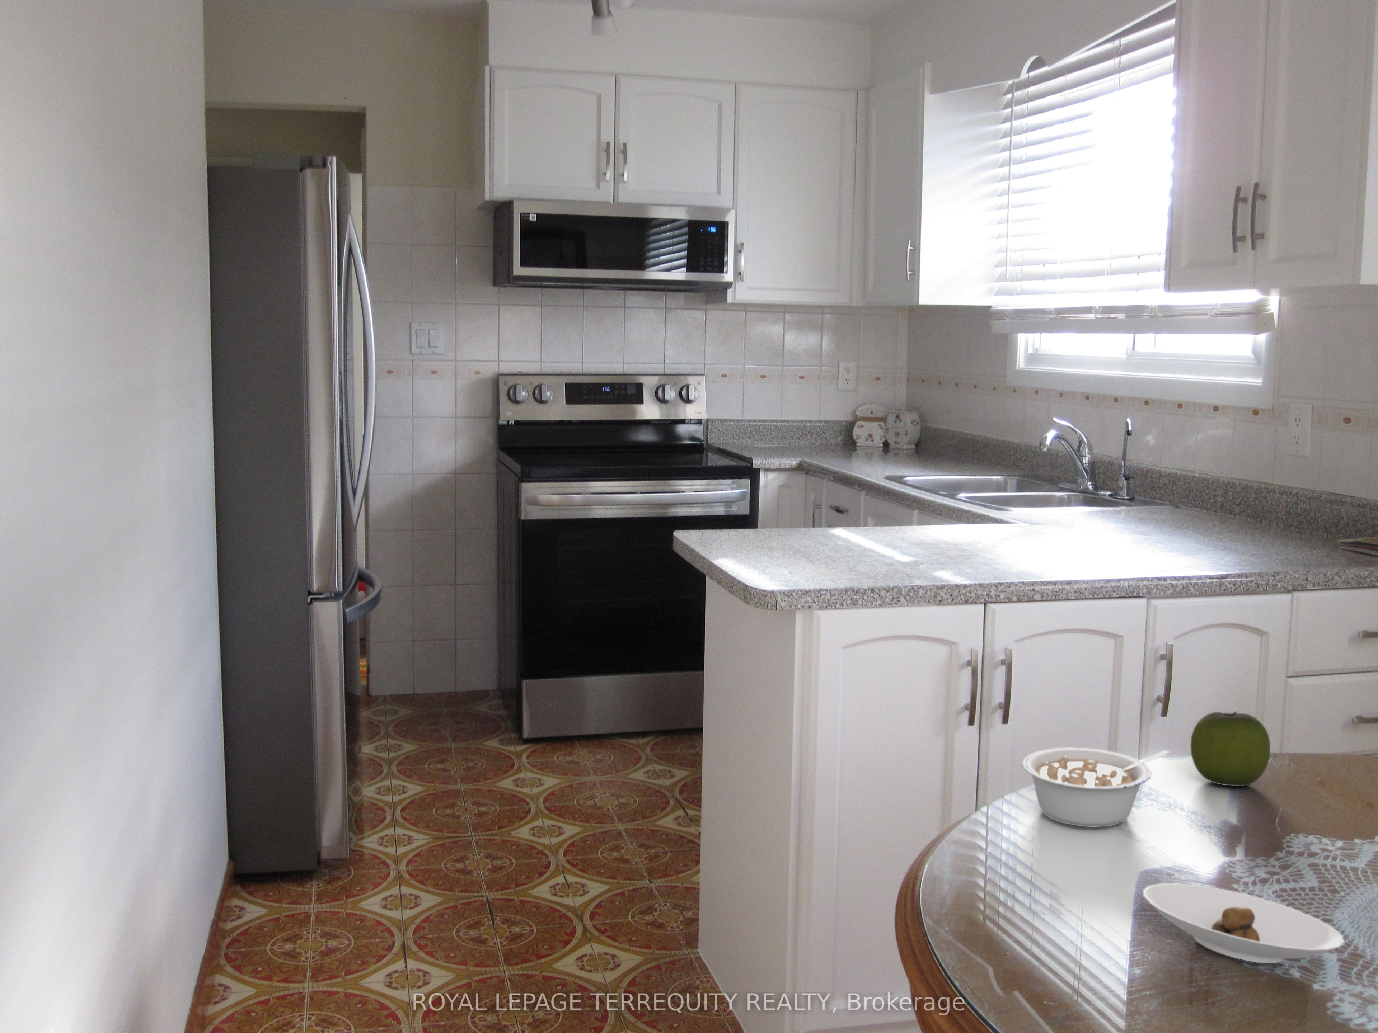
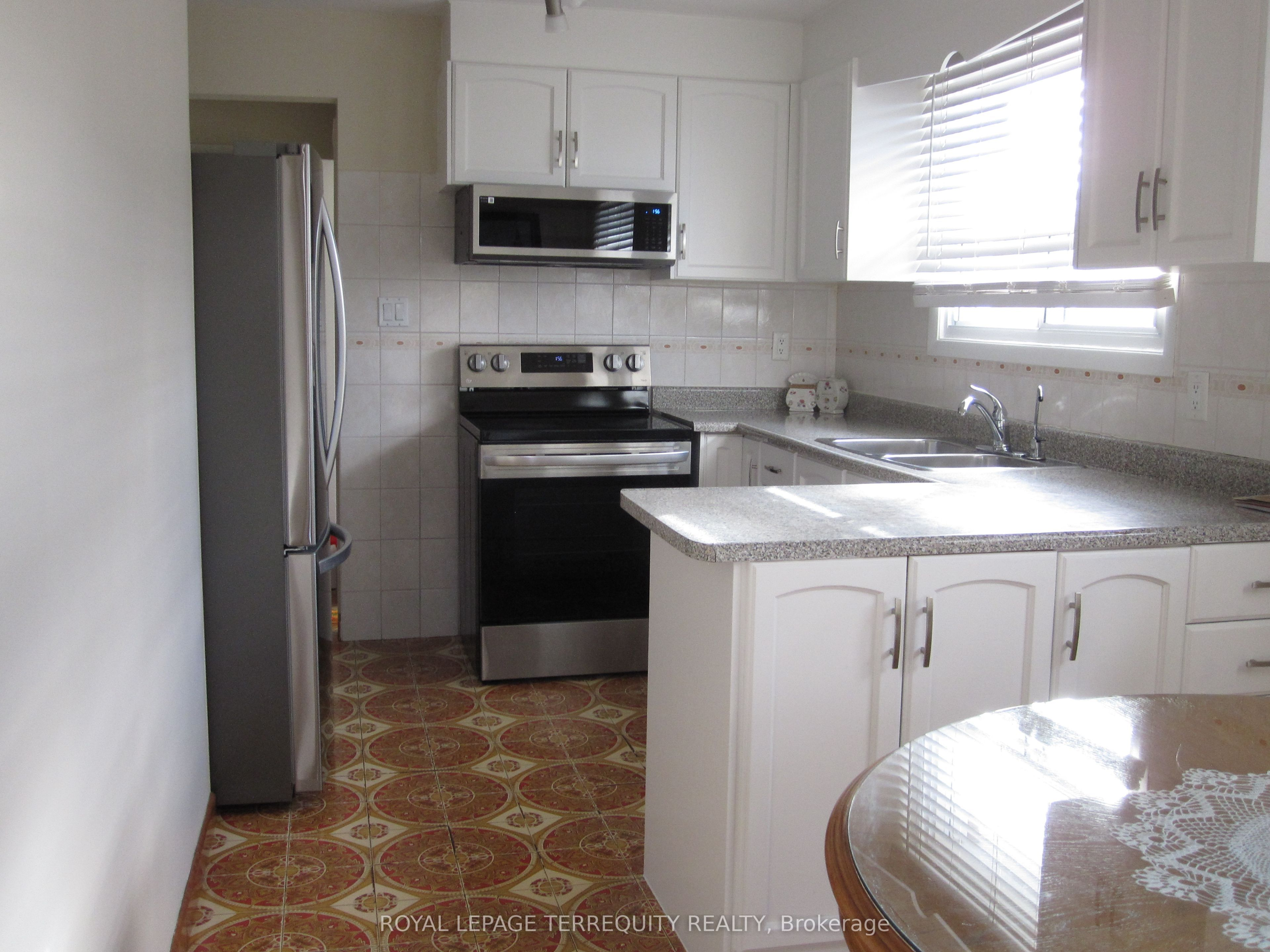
- legume (1087, 783)
- saucer (1238, 927)
- apple (1230, 747)
